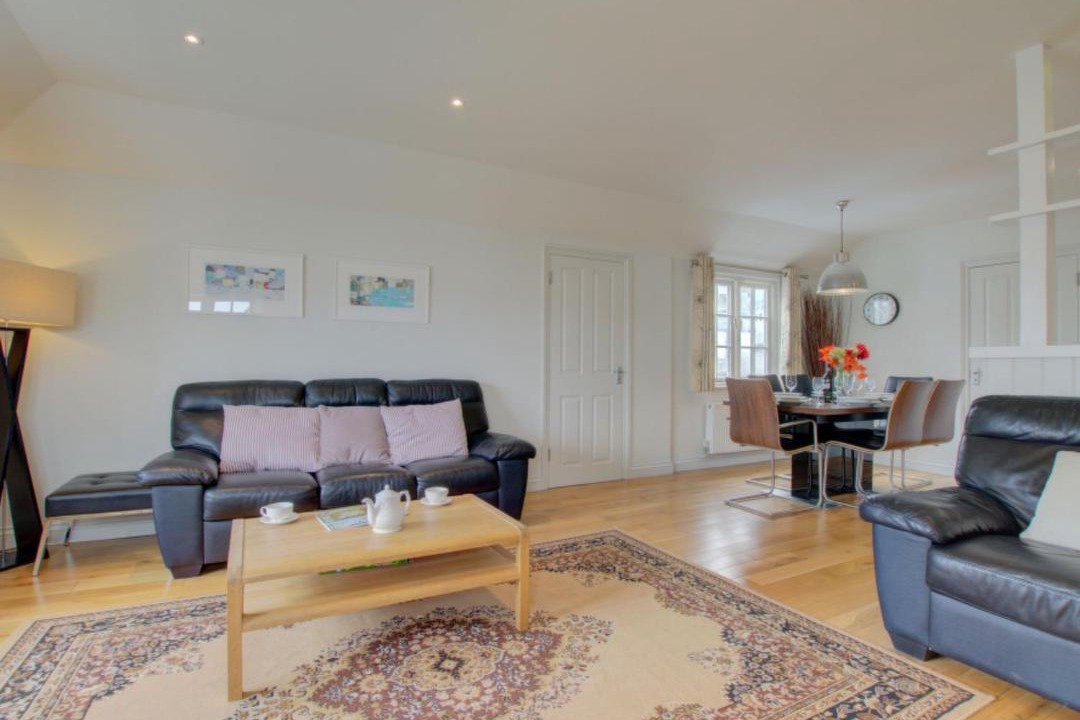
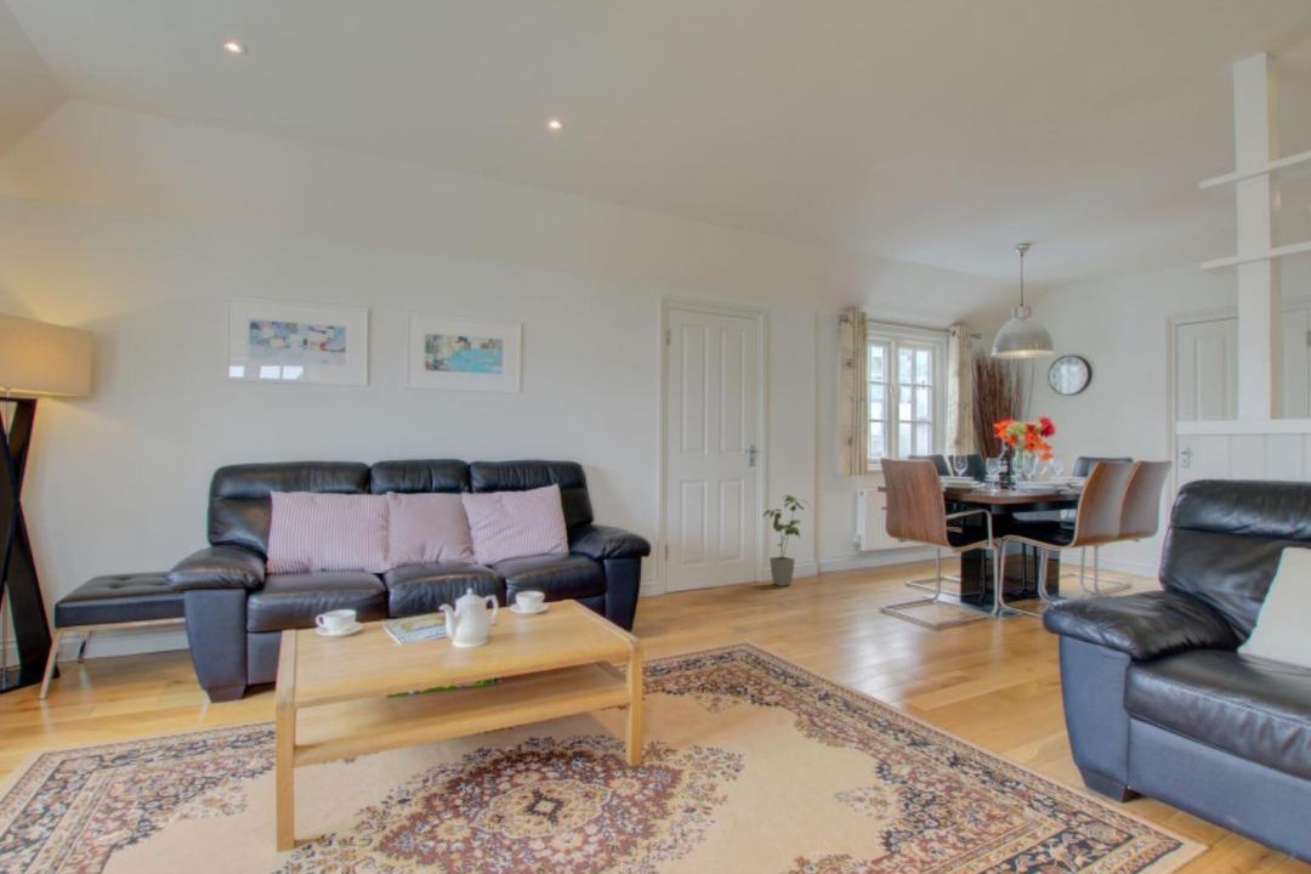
+ house plant (787, 539)
